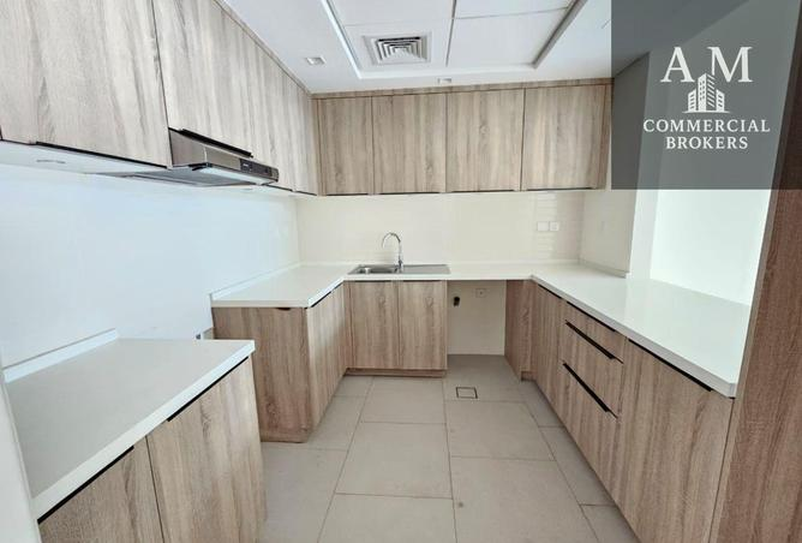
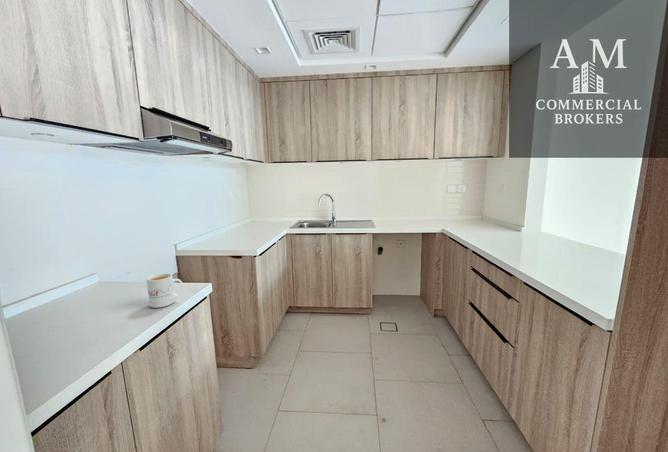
+ mug (166, 289)
